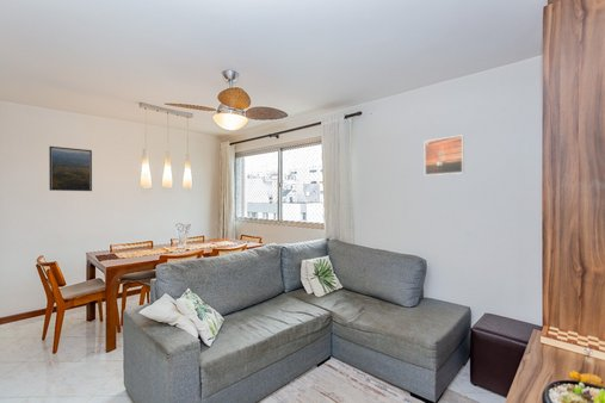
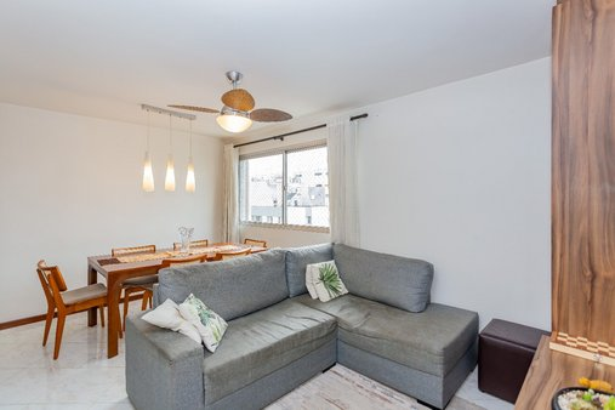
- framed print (443, 156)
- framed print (70, 169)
